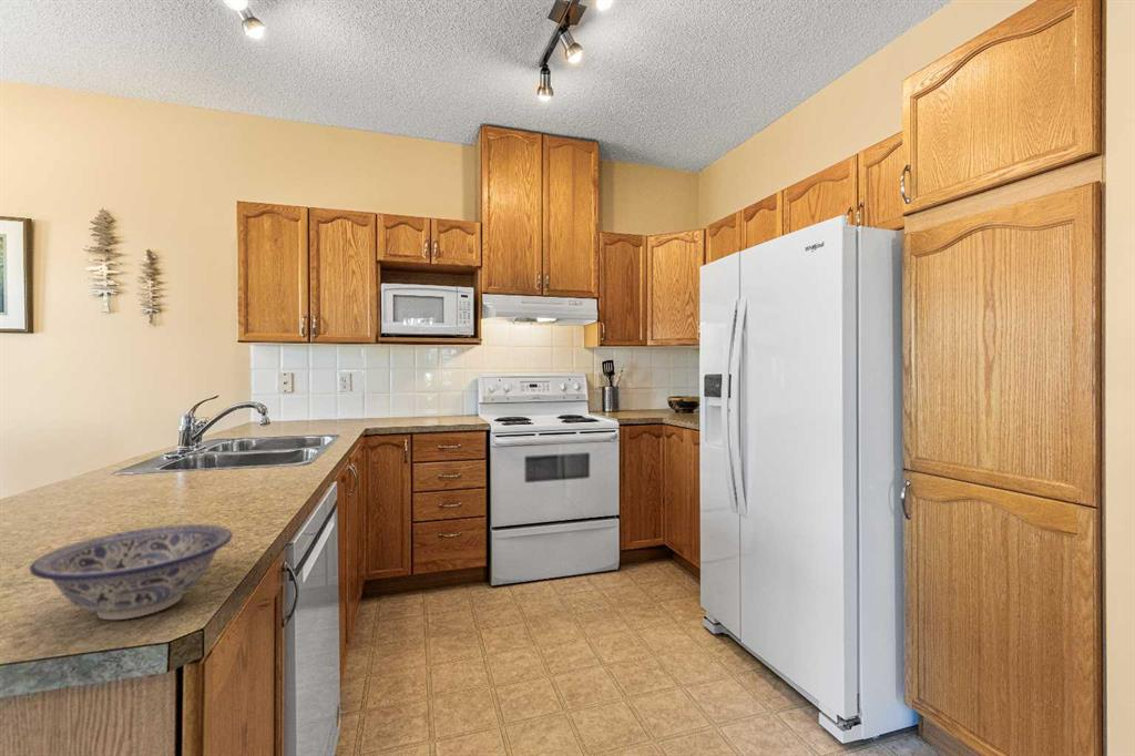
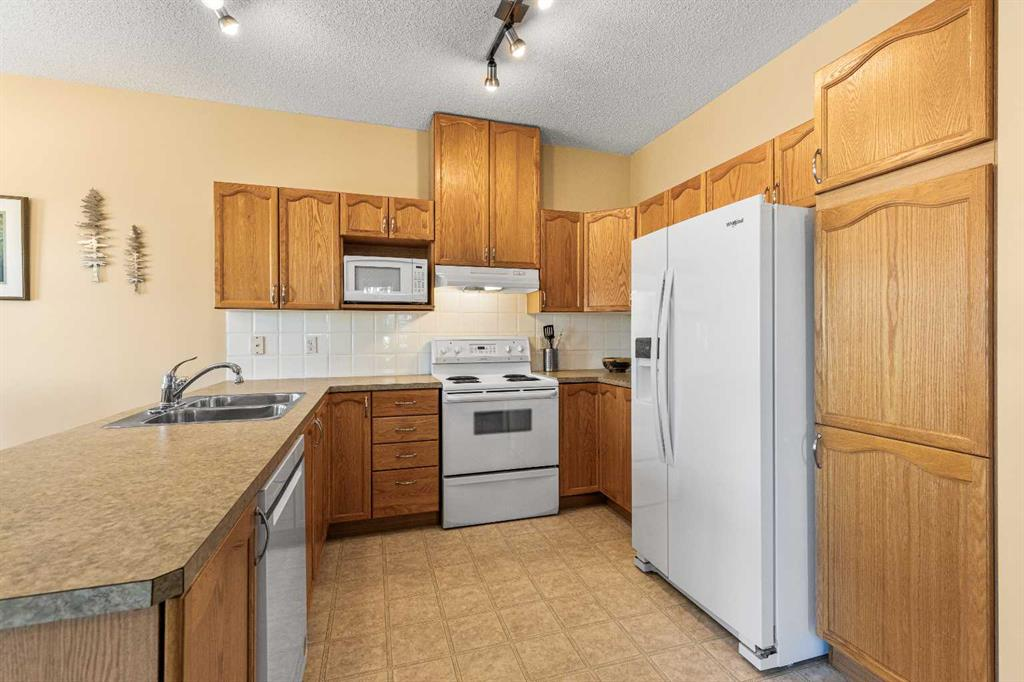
- bowl (141, 575)
